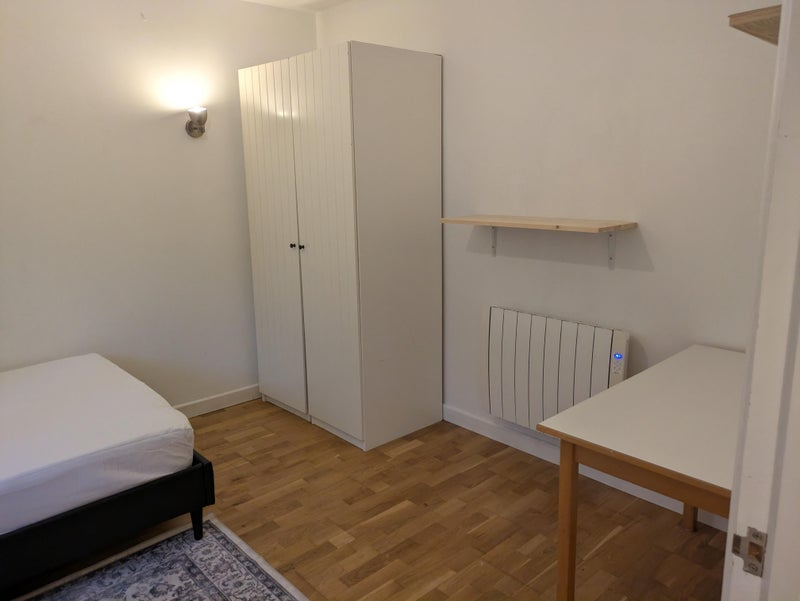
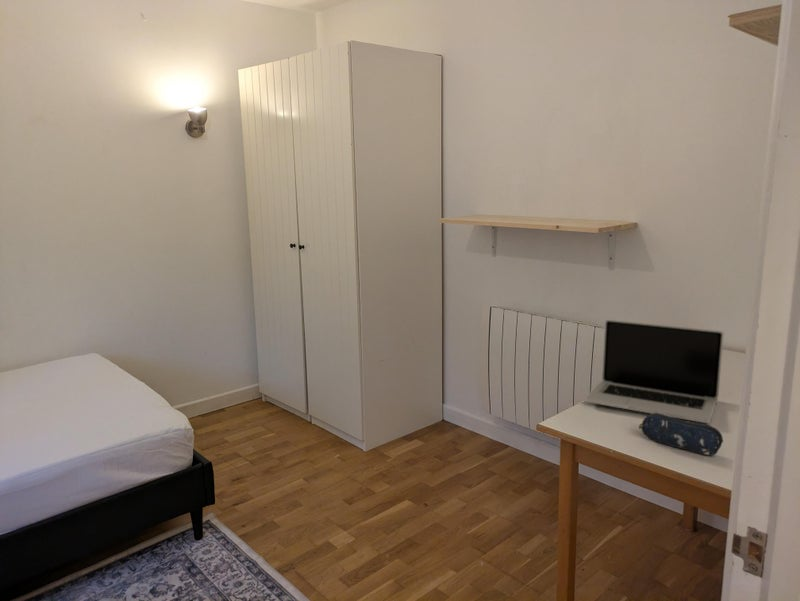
+ pencil case (680, 433)
+ laptop (652, 367)
